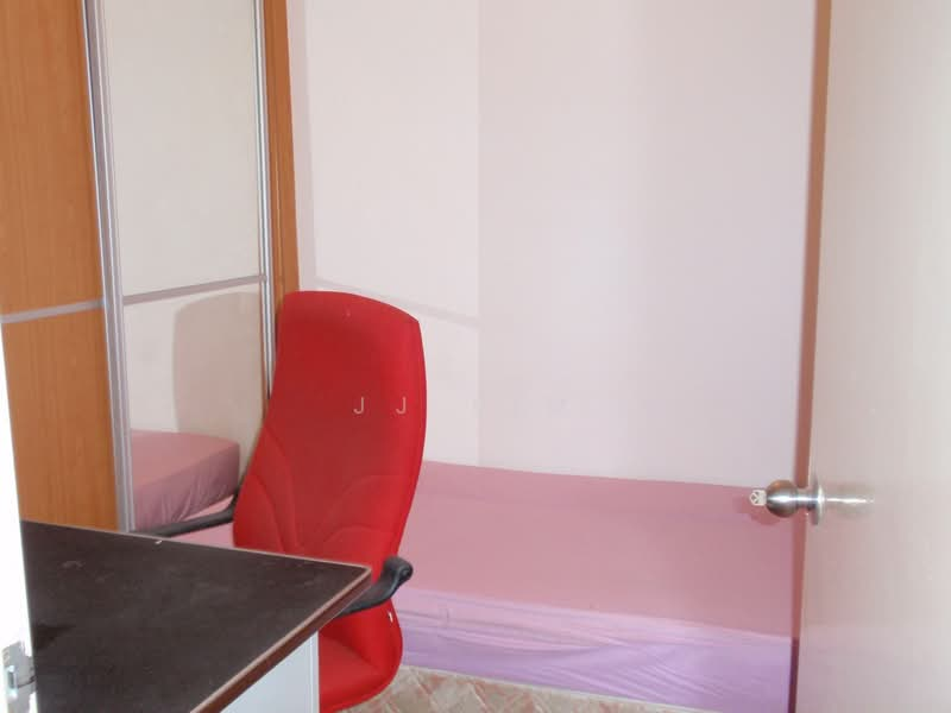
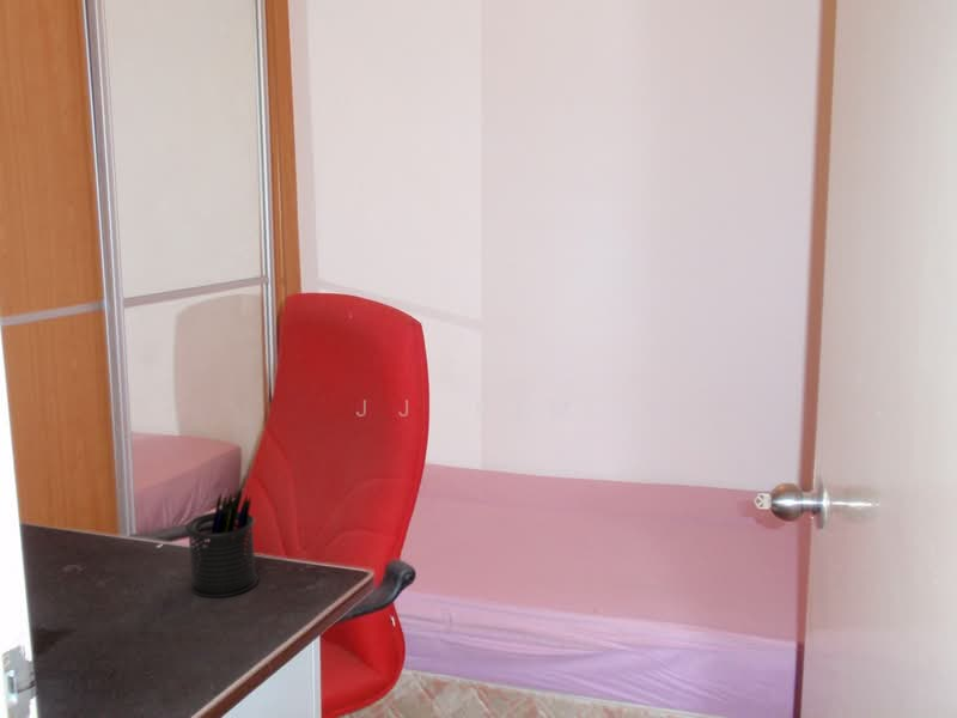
+ pen holder (221, 537)
